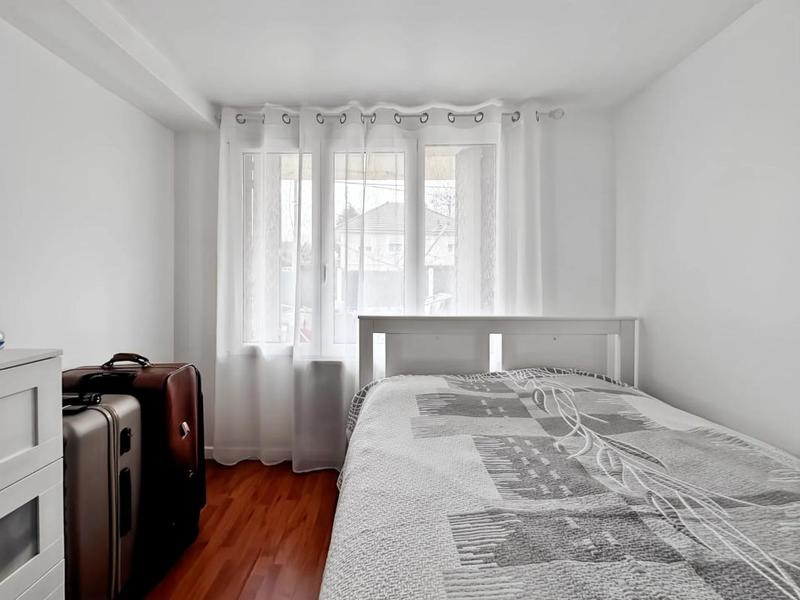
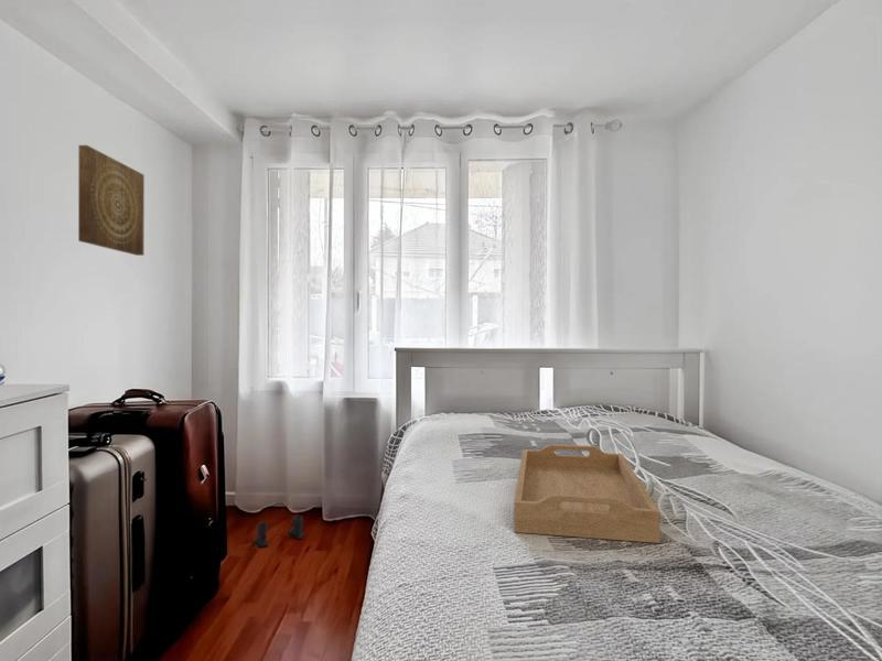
+ serving tray (577, 483)
+ wall art (114, 205)
+ boots (287, 531)
